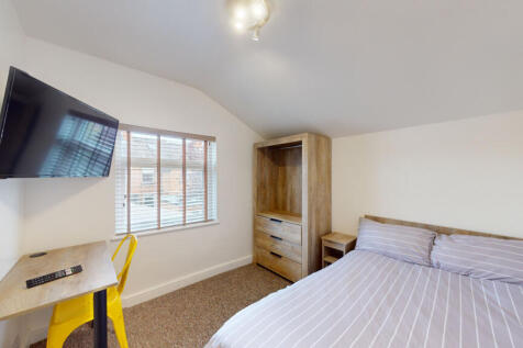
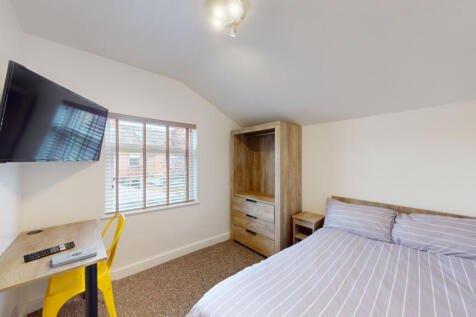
+ notepad (75, 255)
